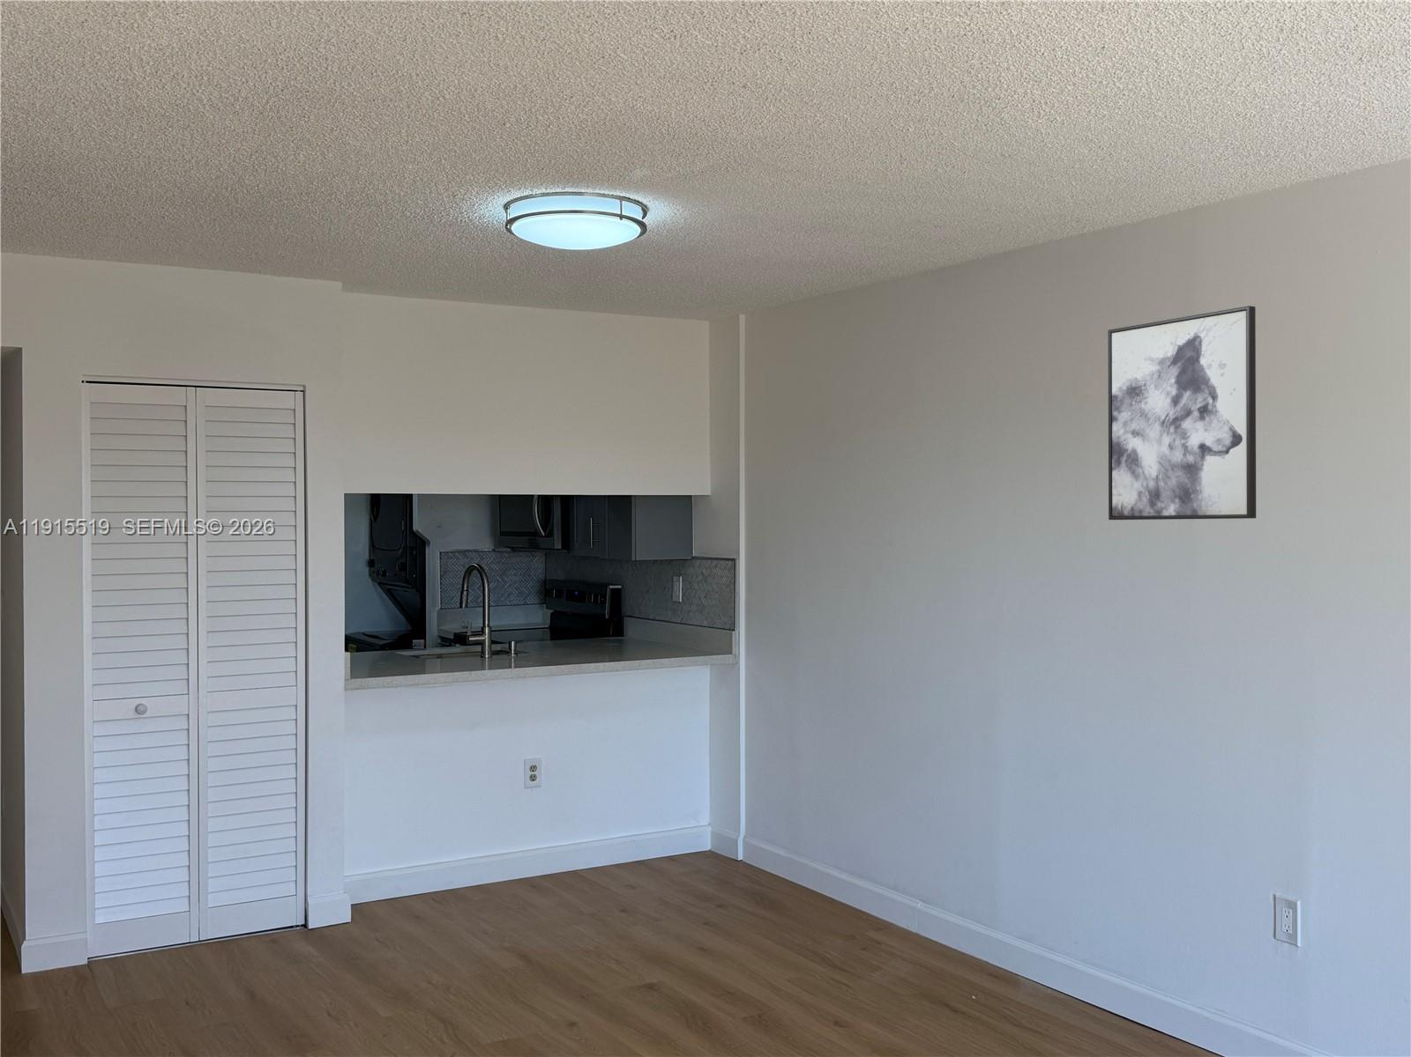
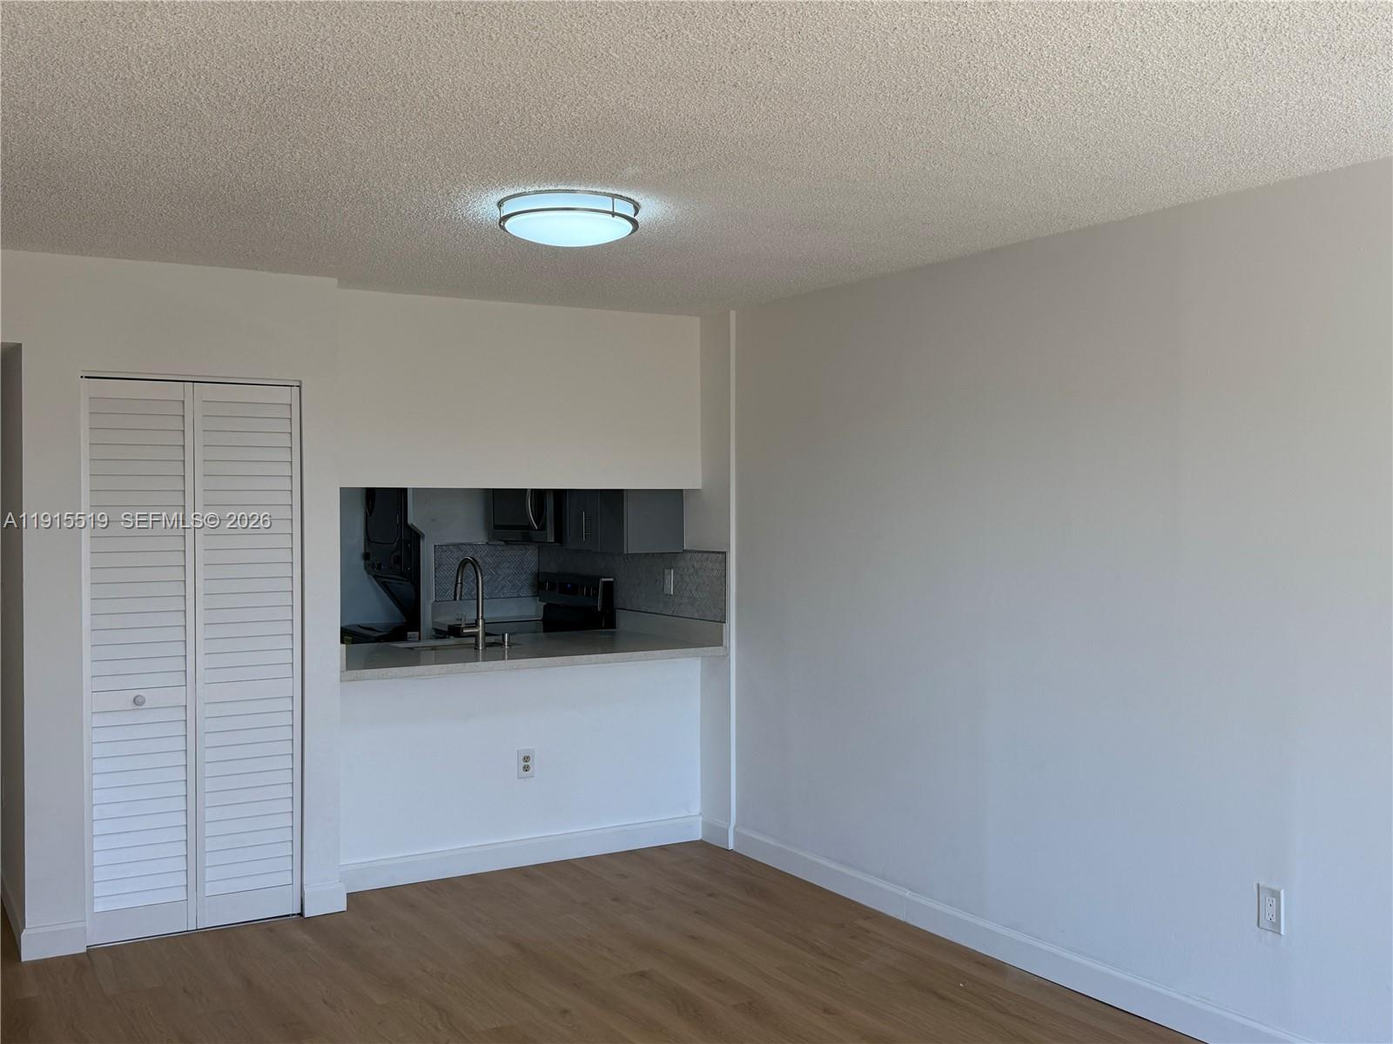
- wall art (1178, 419)
